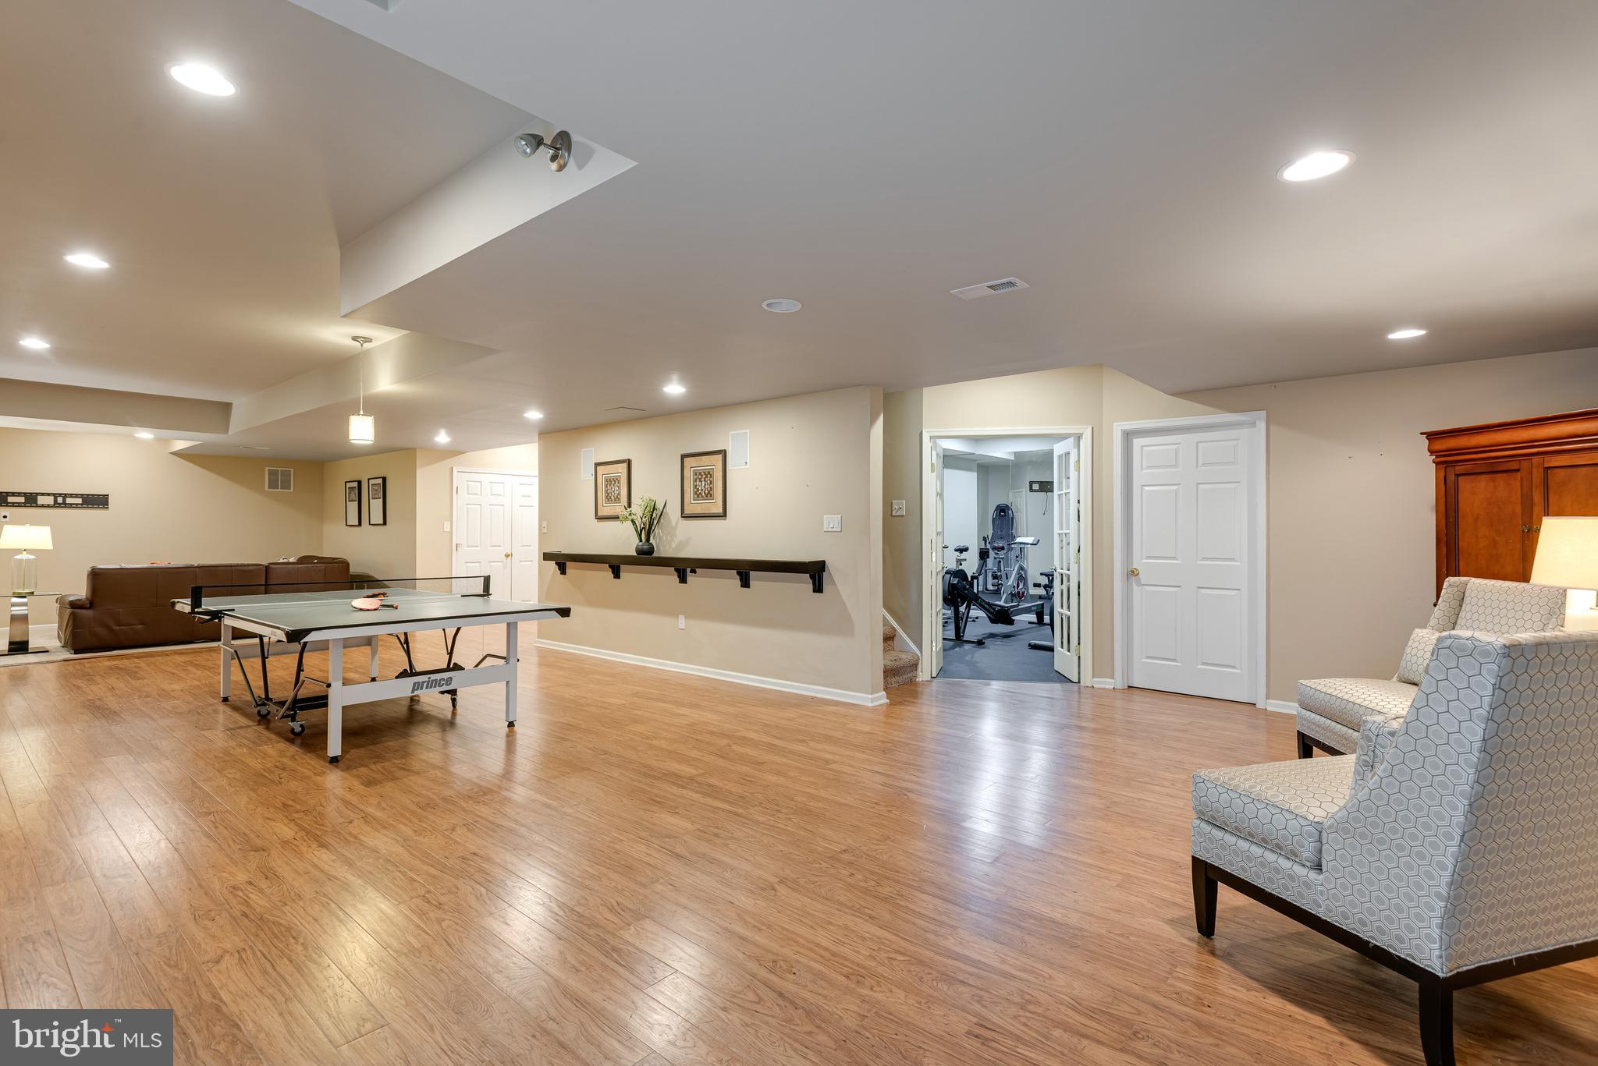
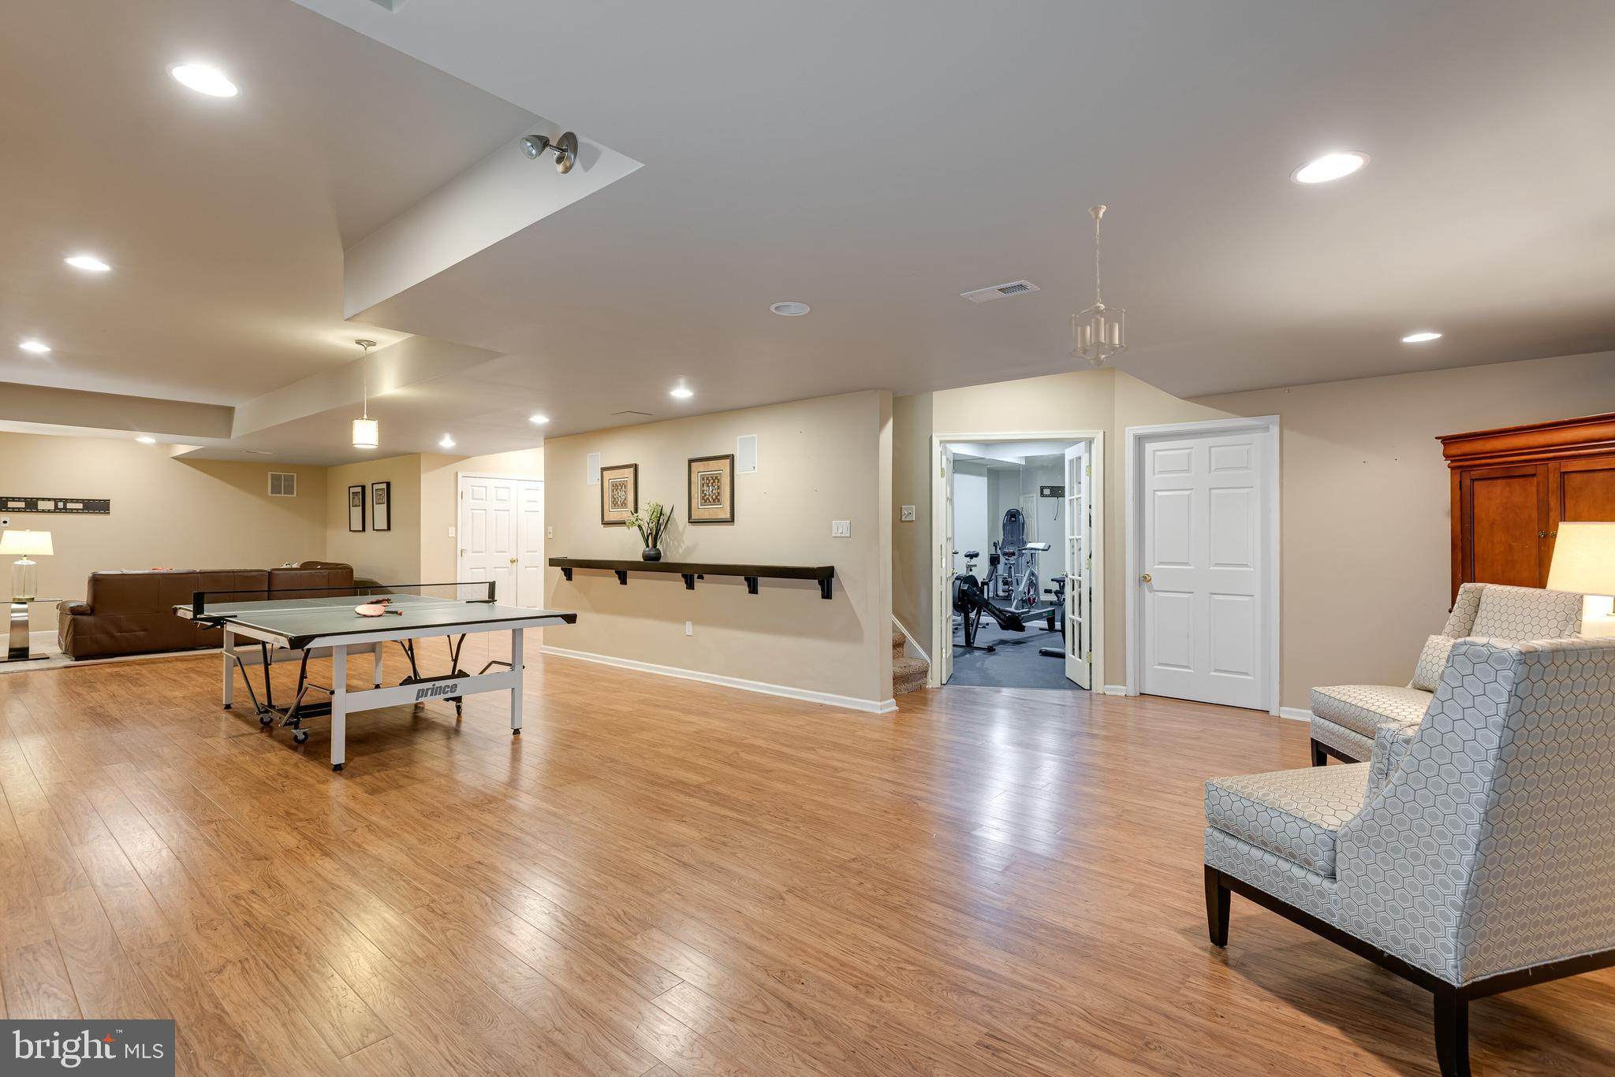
+ pendant light (1097, 287)
